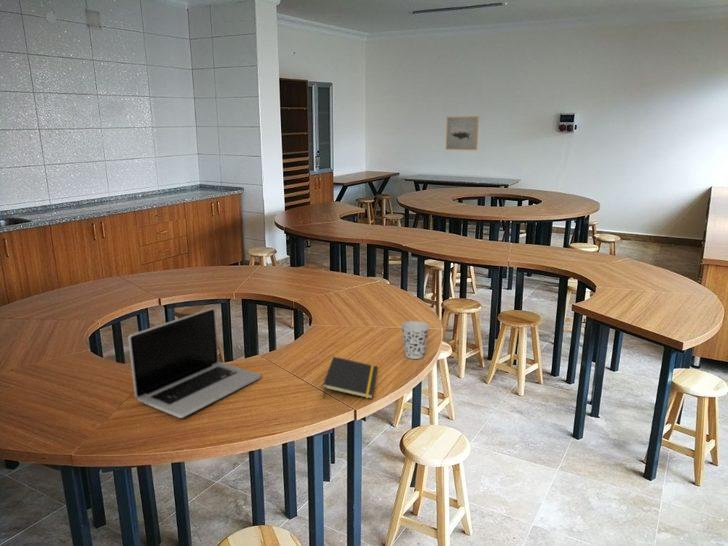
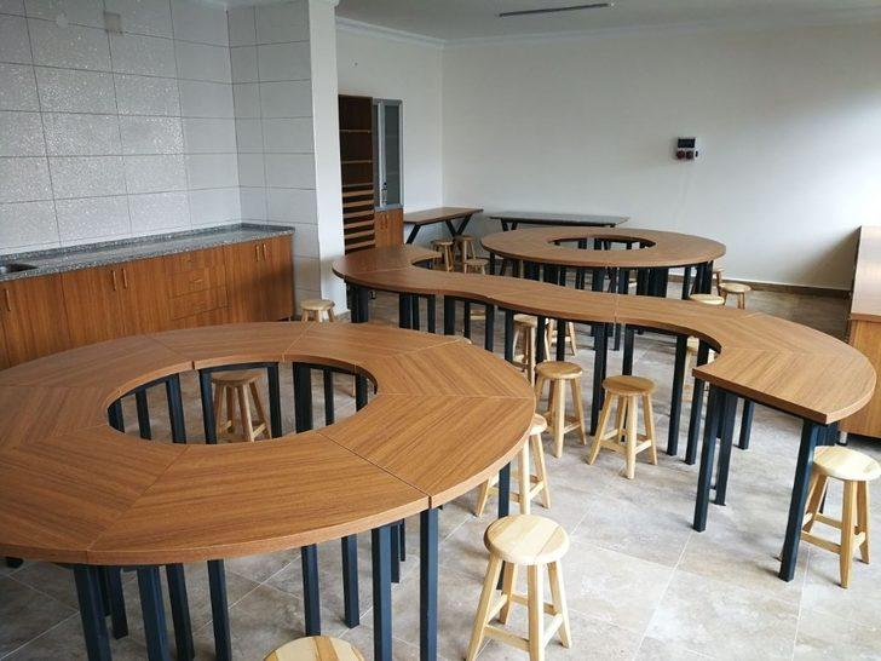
- laptop (198, 358)
- wall art (461, 133)
- notepad (351, 376)
- cup (414, 340)
